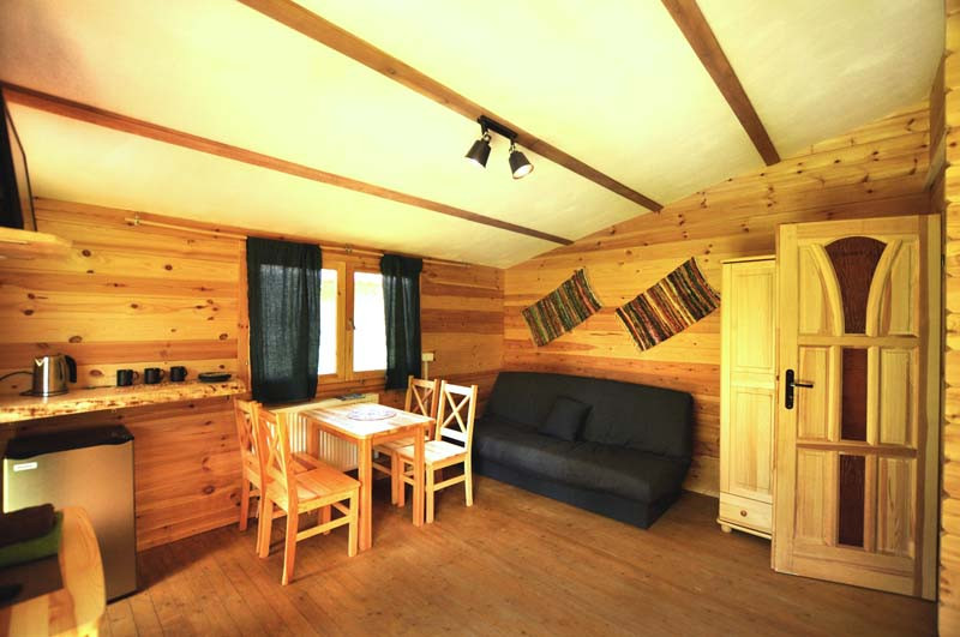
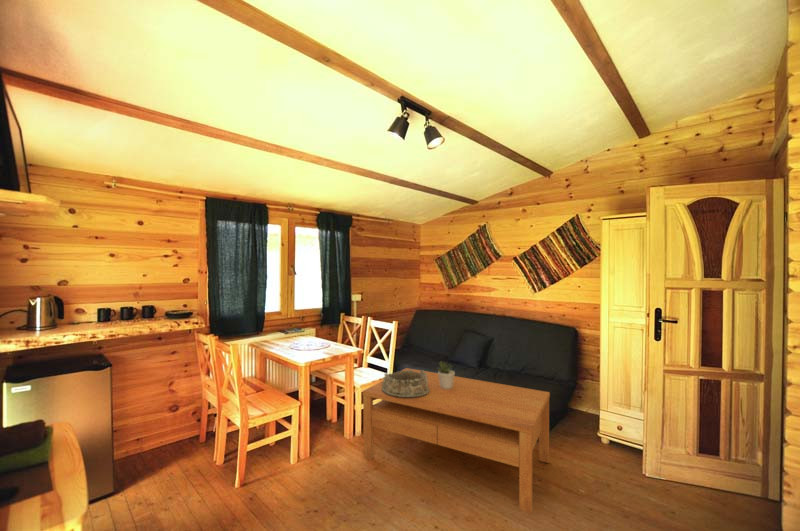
+ potted plant (446, 373)
+ coffee table (455, 425)
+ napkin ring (405, 381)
